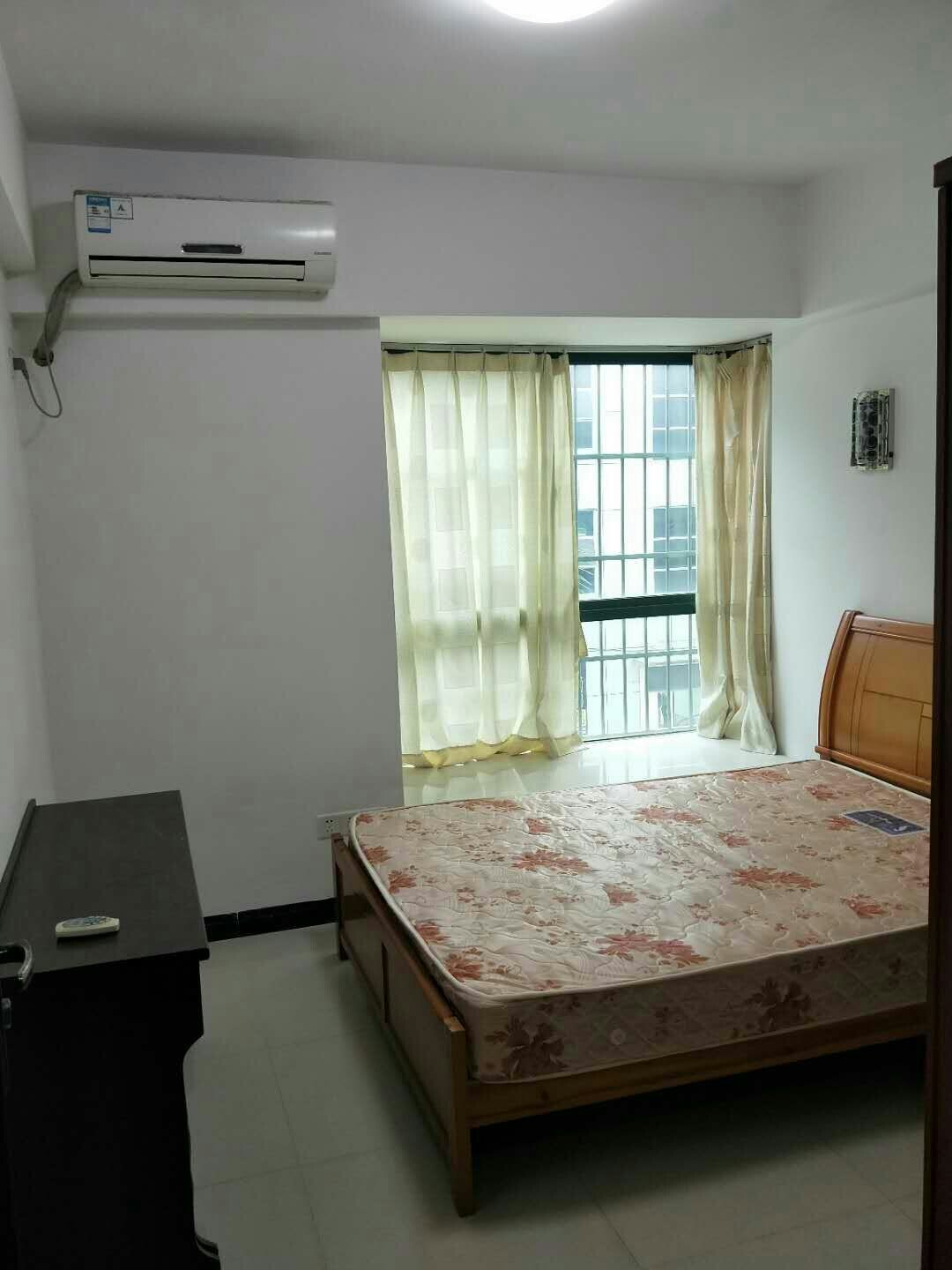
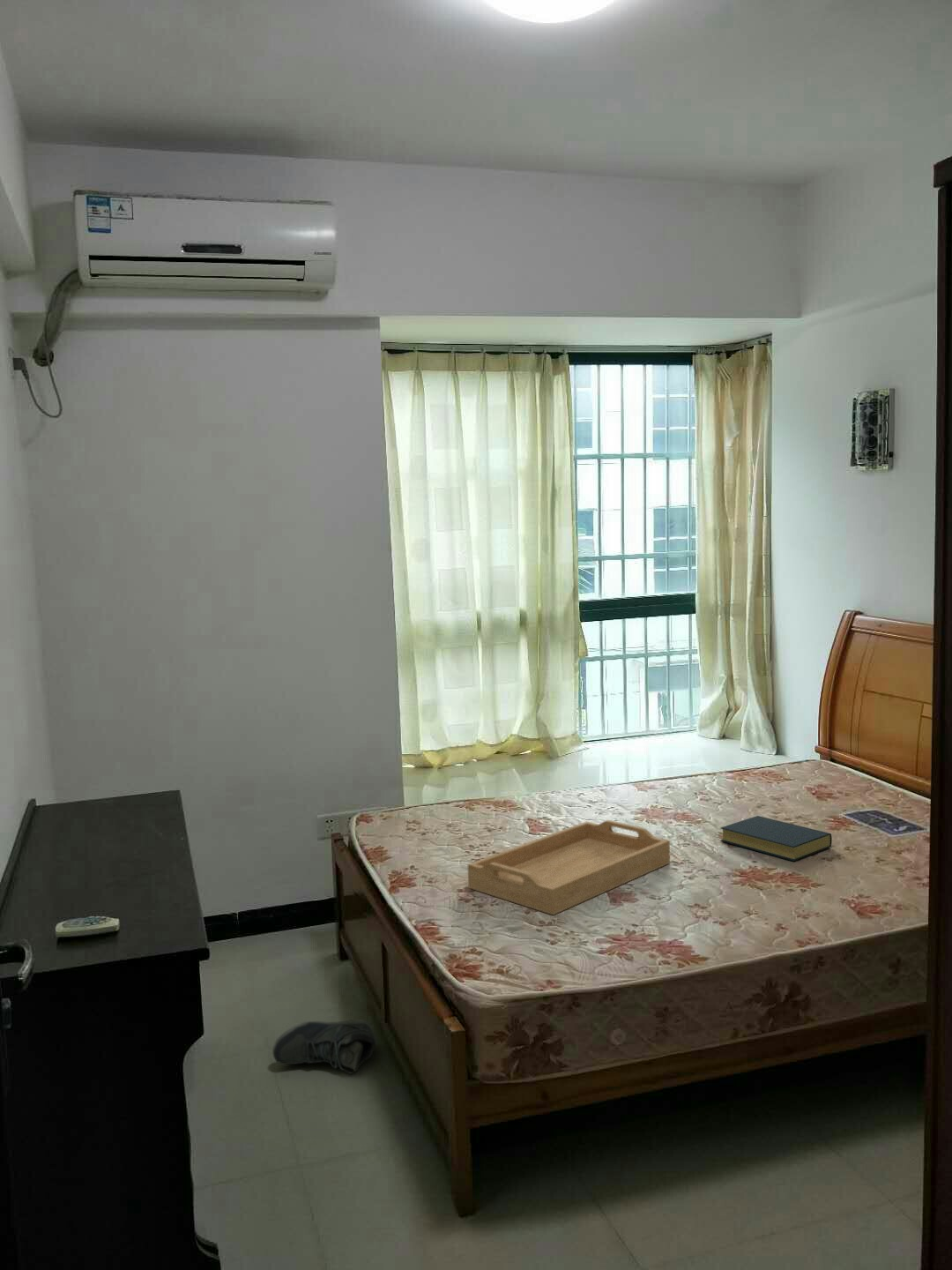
+ serving tray (571, 860)
+ hardback book (775, 837)
+ sneaker (326, 1048)
